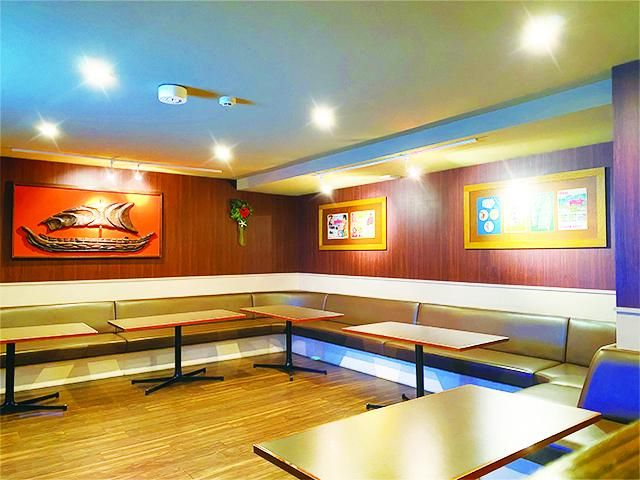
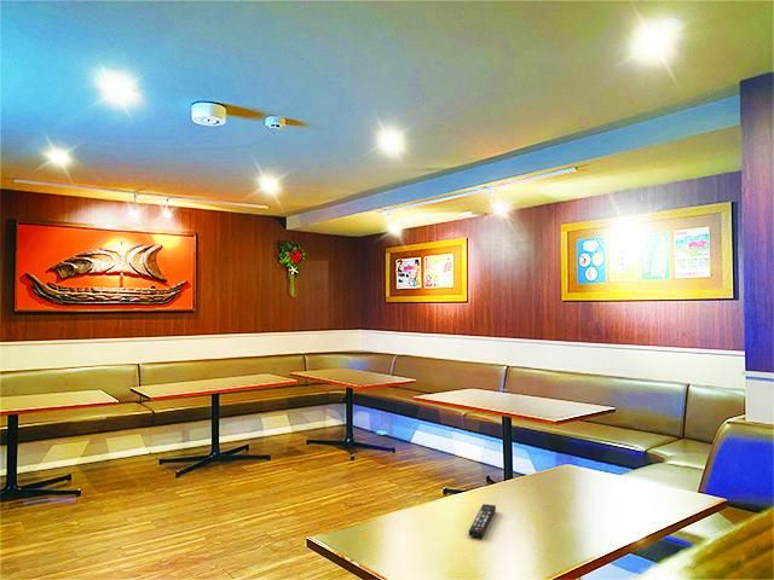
+ remote control (483, 518)
